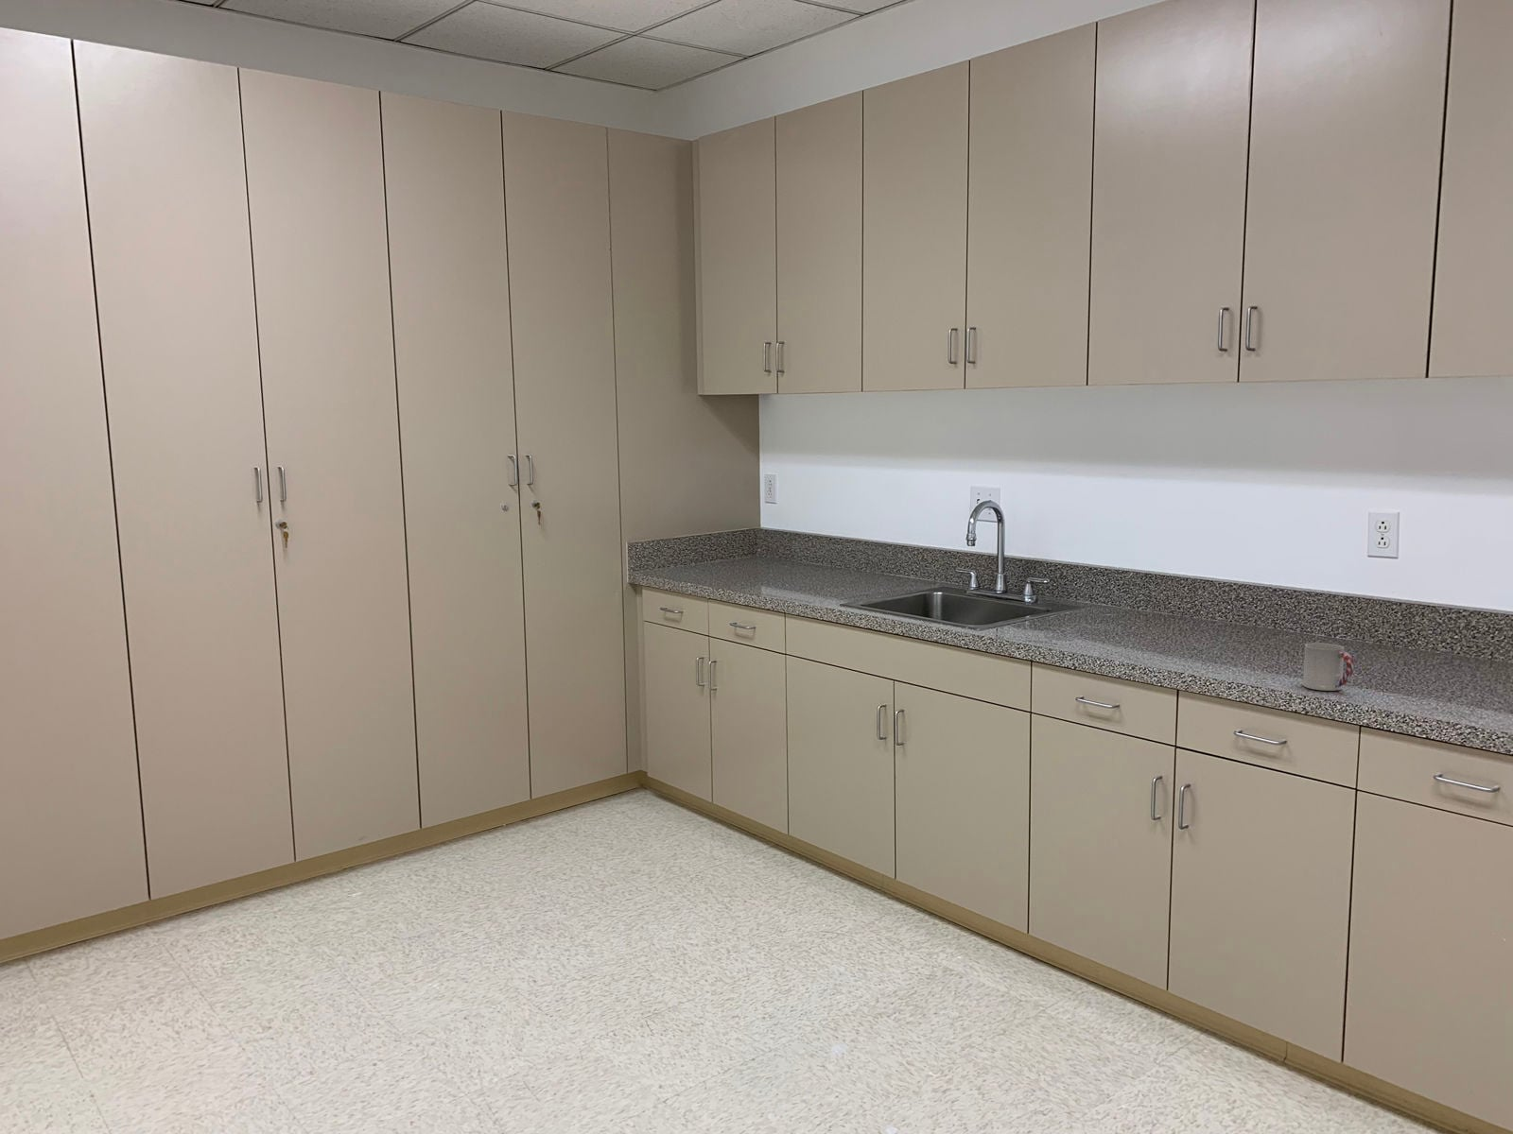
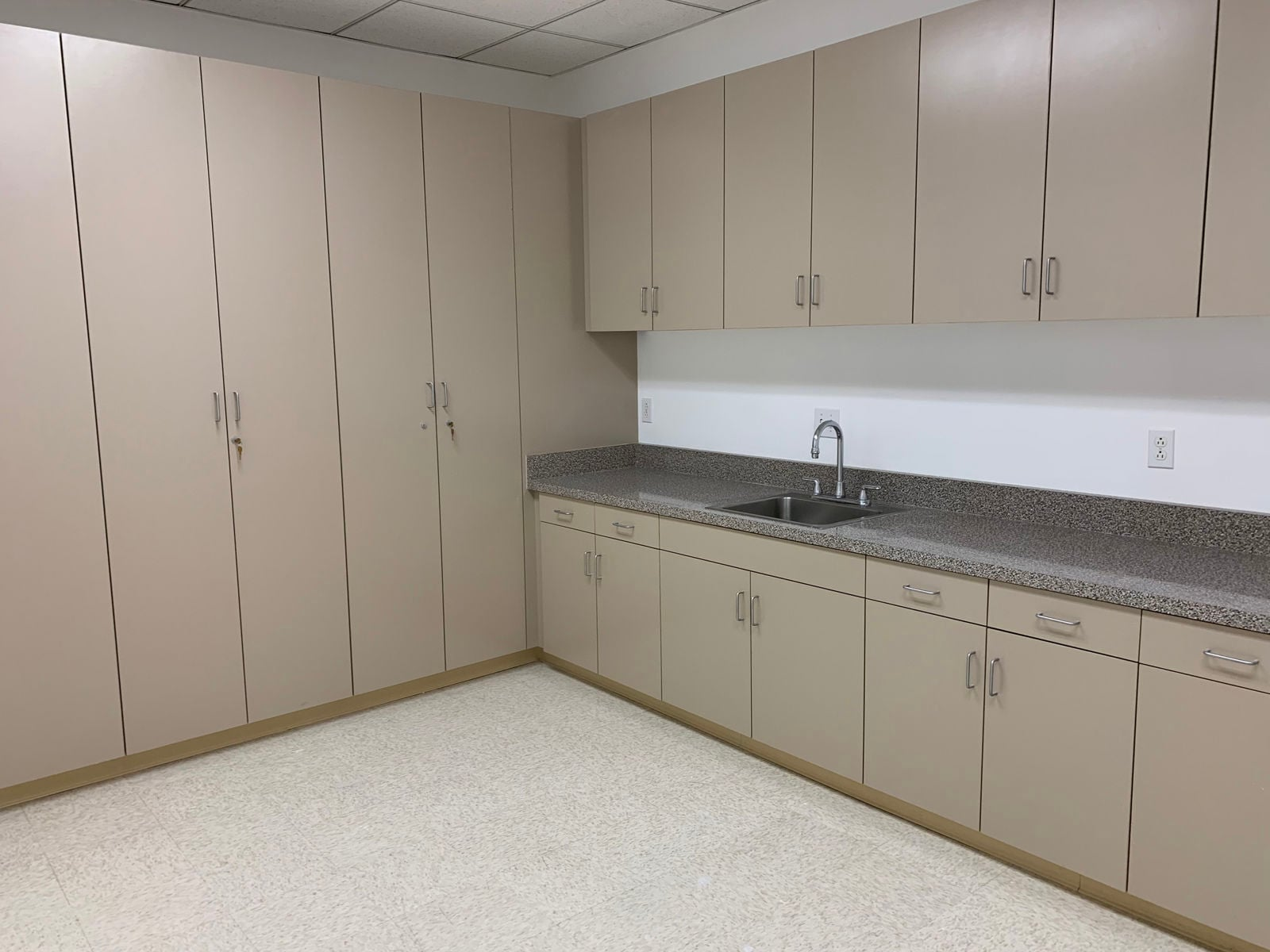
- cup (1330, 667)
